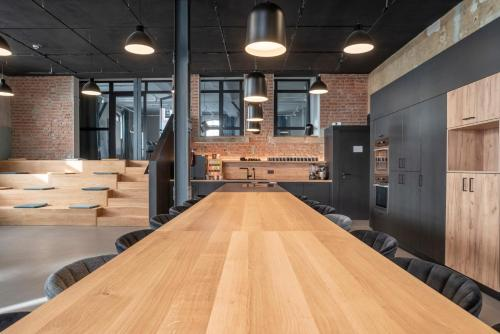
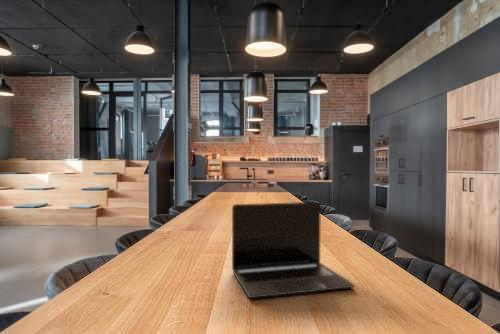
+ laptop (289, 243)
